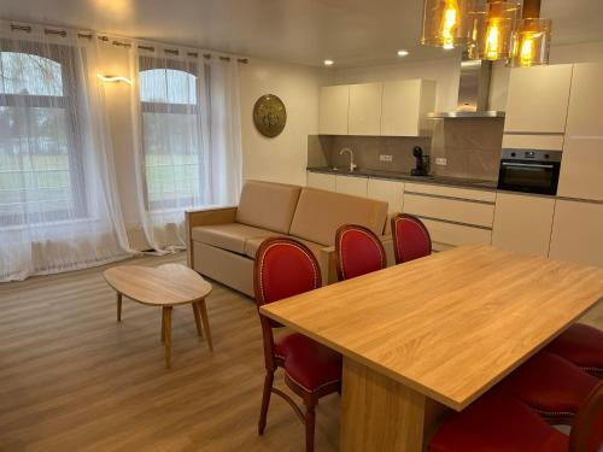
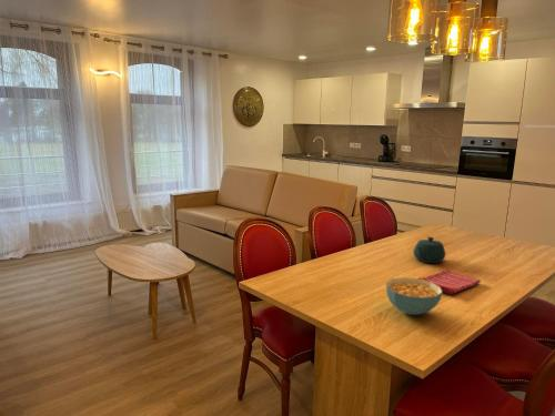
+ dish towel (447, 281)
+ teapot (428, 248)
+ cereal bowl (412, 298)
